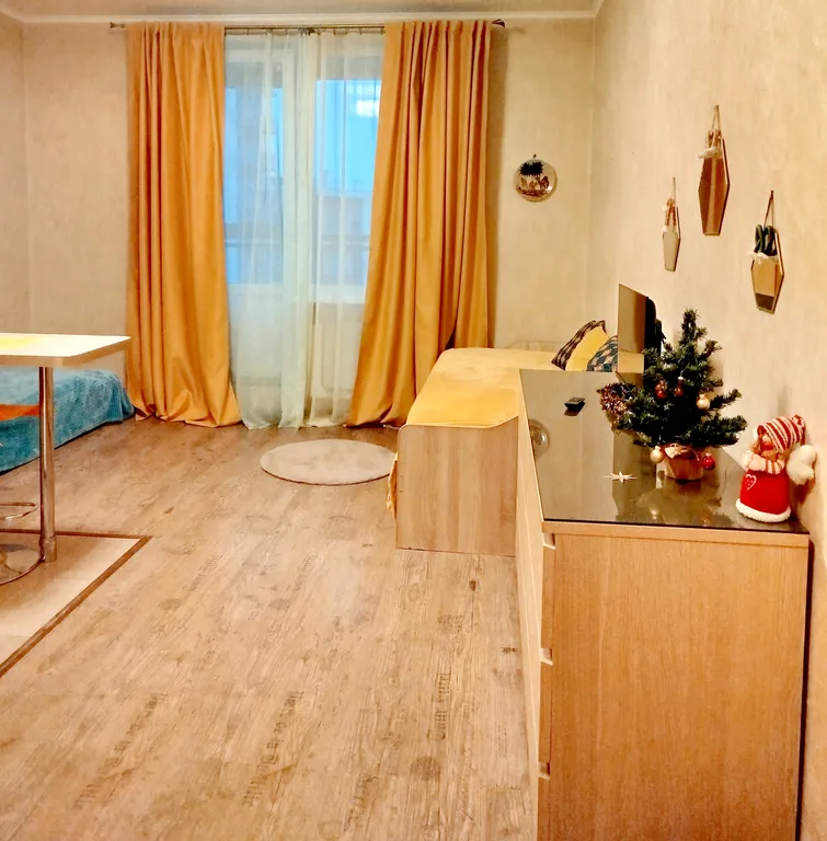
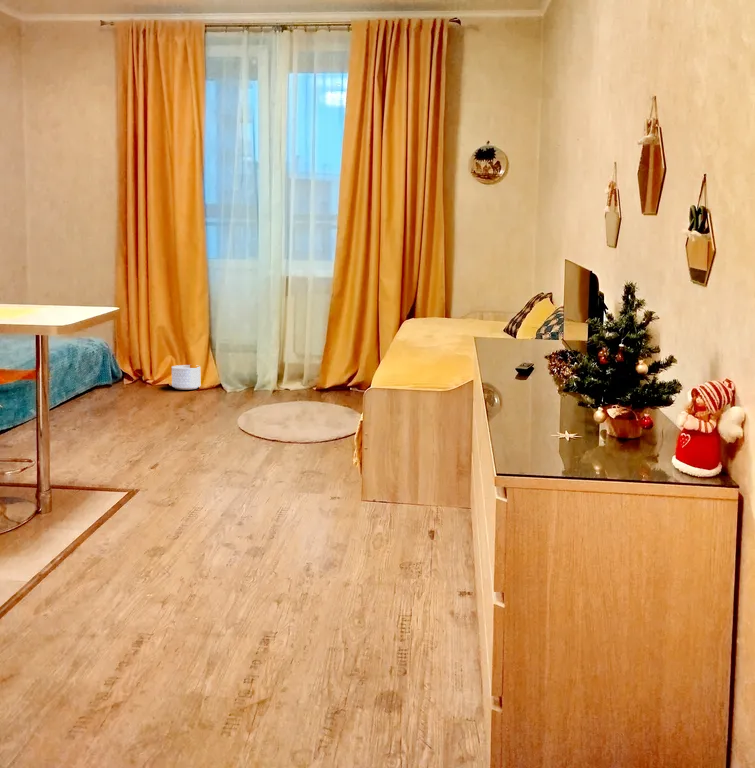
+ planter (186, 377)
